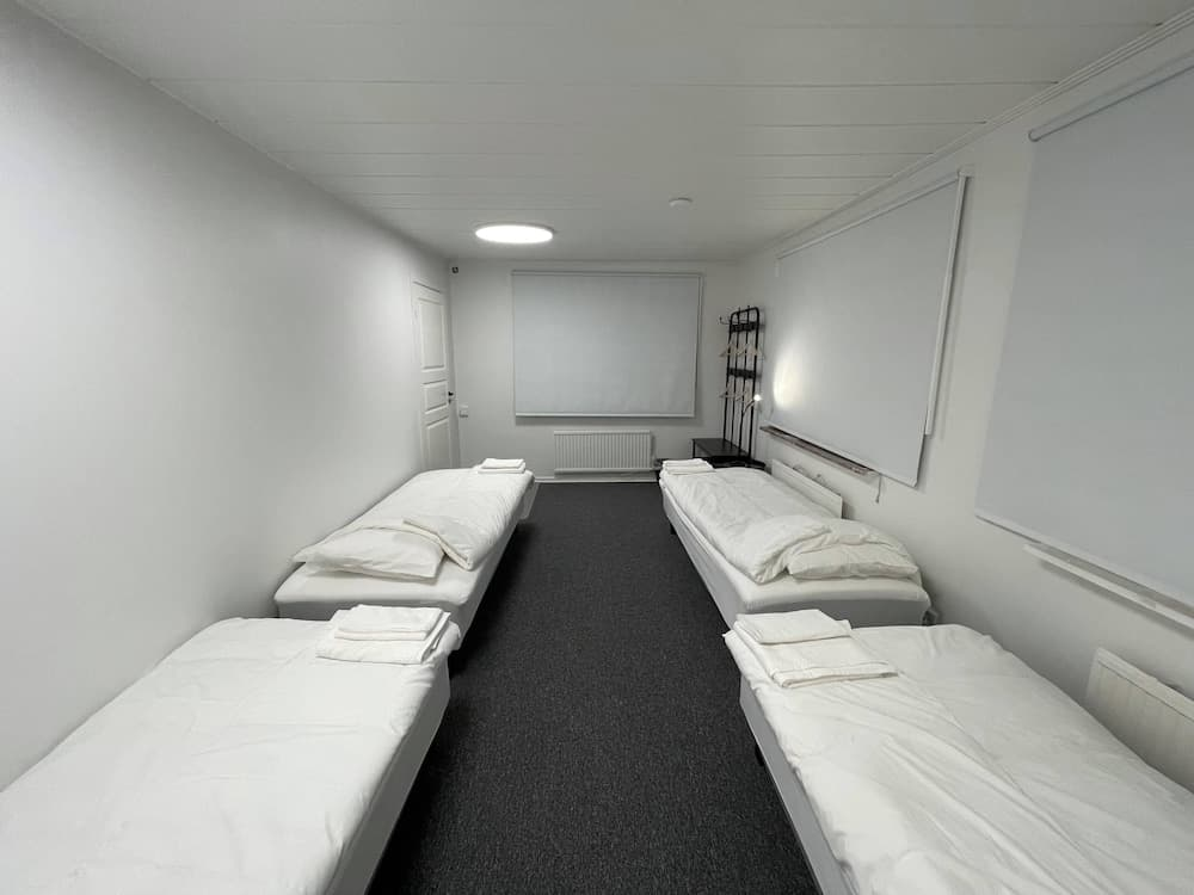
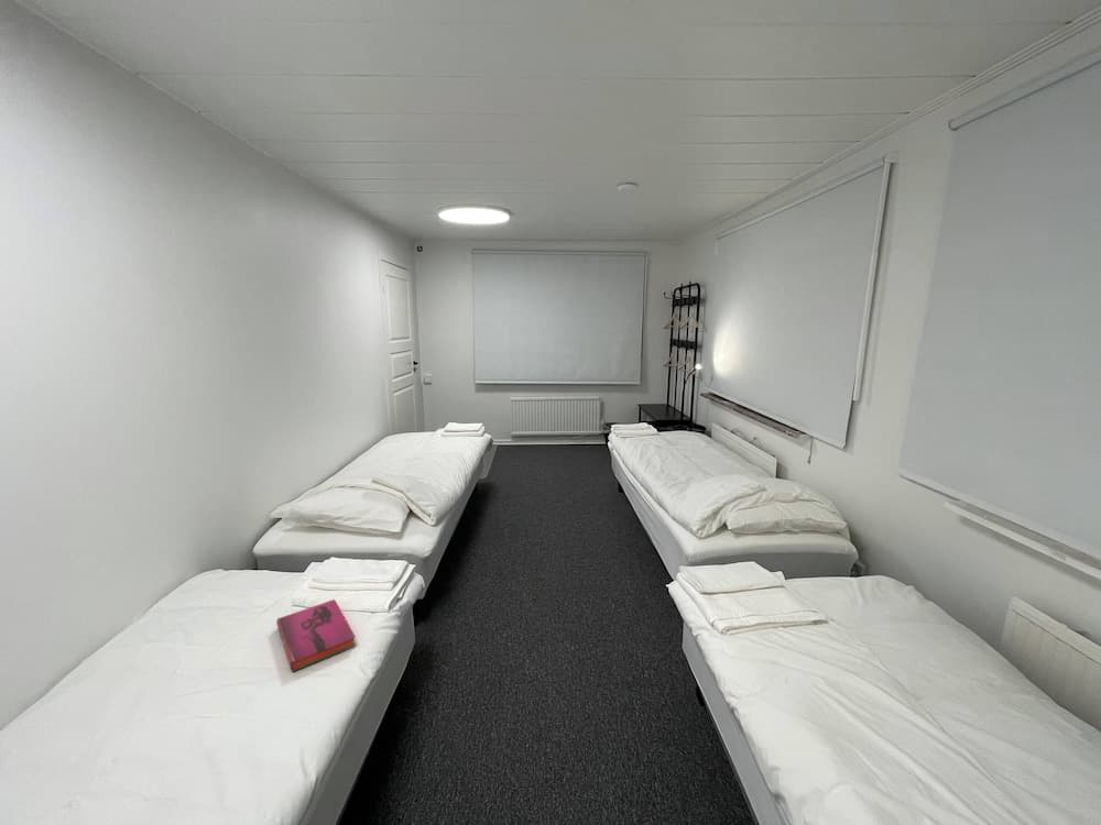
+ hardback book (315, 631)
